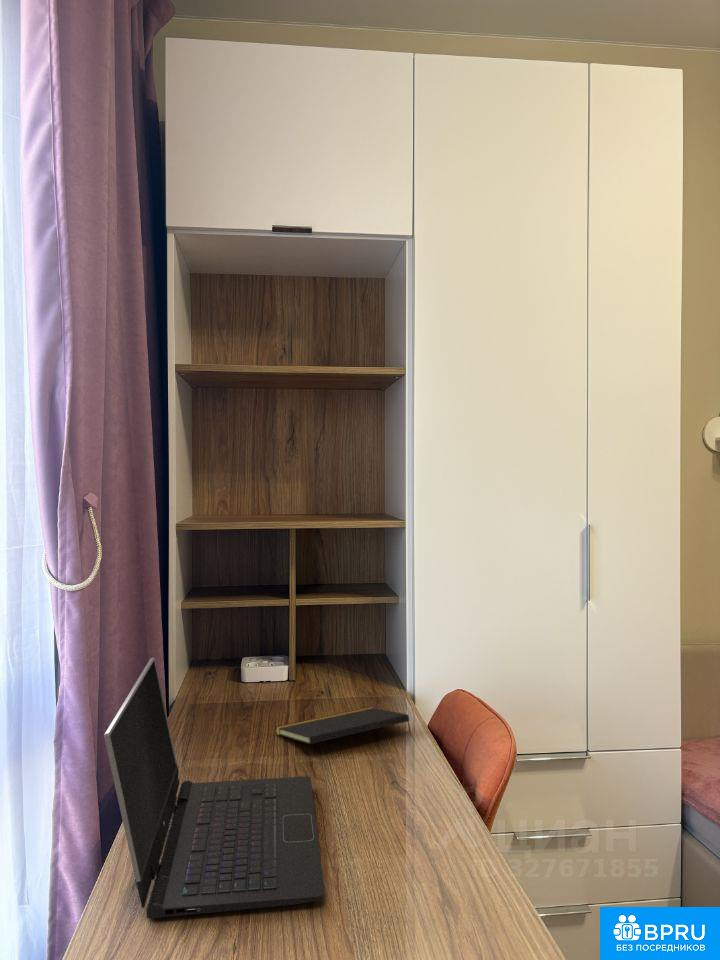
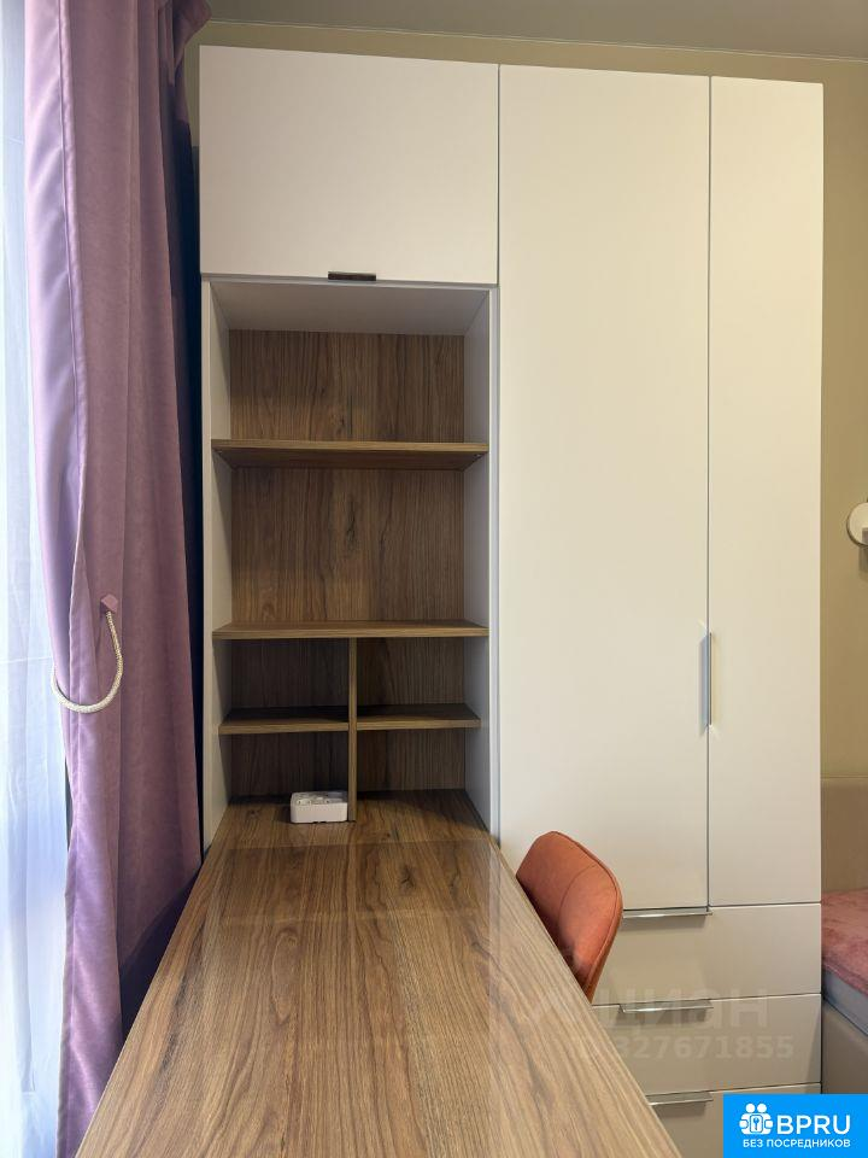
- notepad (341, 724)
- laptop computer (225, 781)
